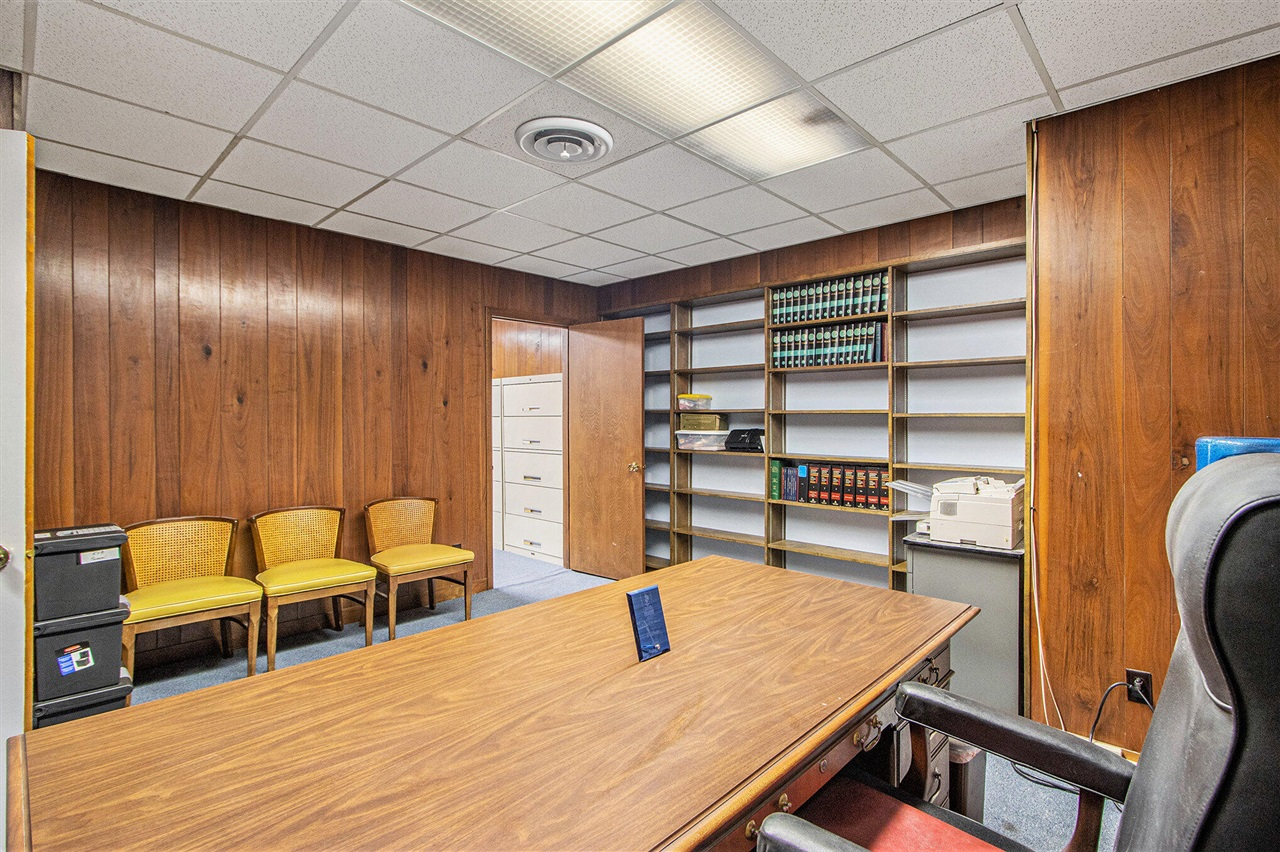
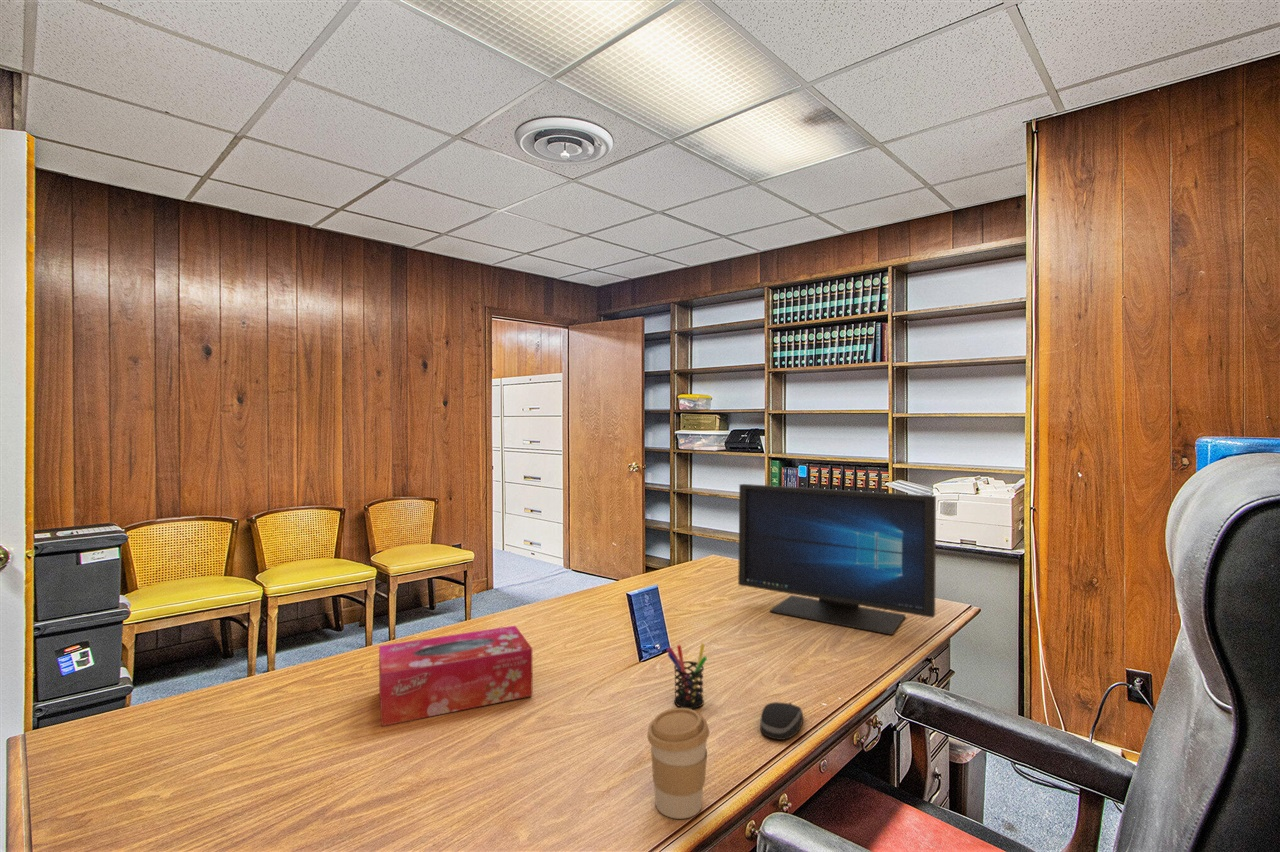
+ computer mouse (782, 714)
+ monitor (836, 550)
+ pen holder (690, 673)
+ tissue box (455, 670)
+ coffee cup (678, 760)
